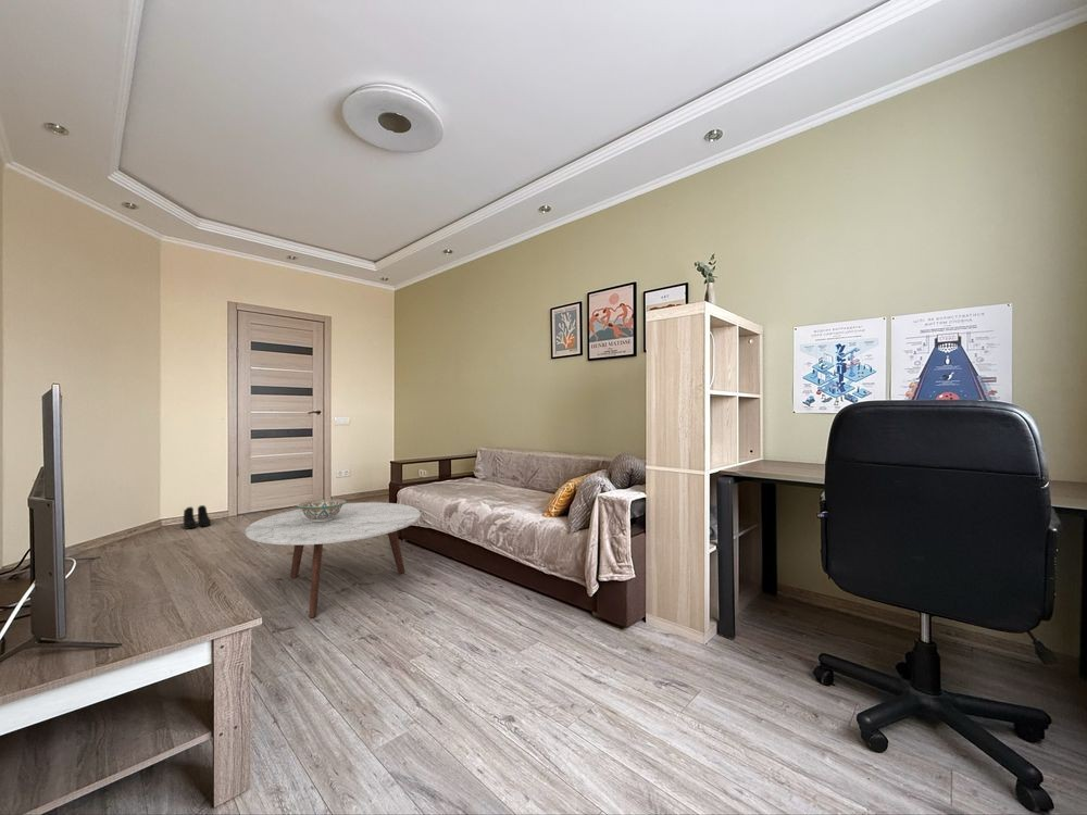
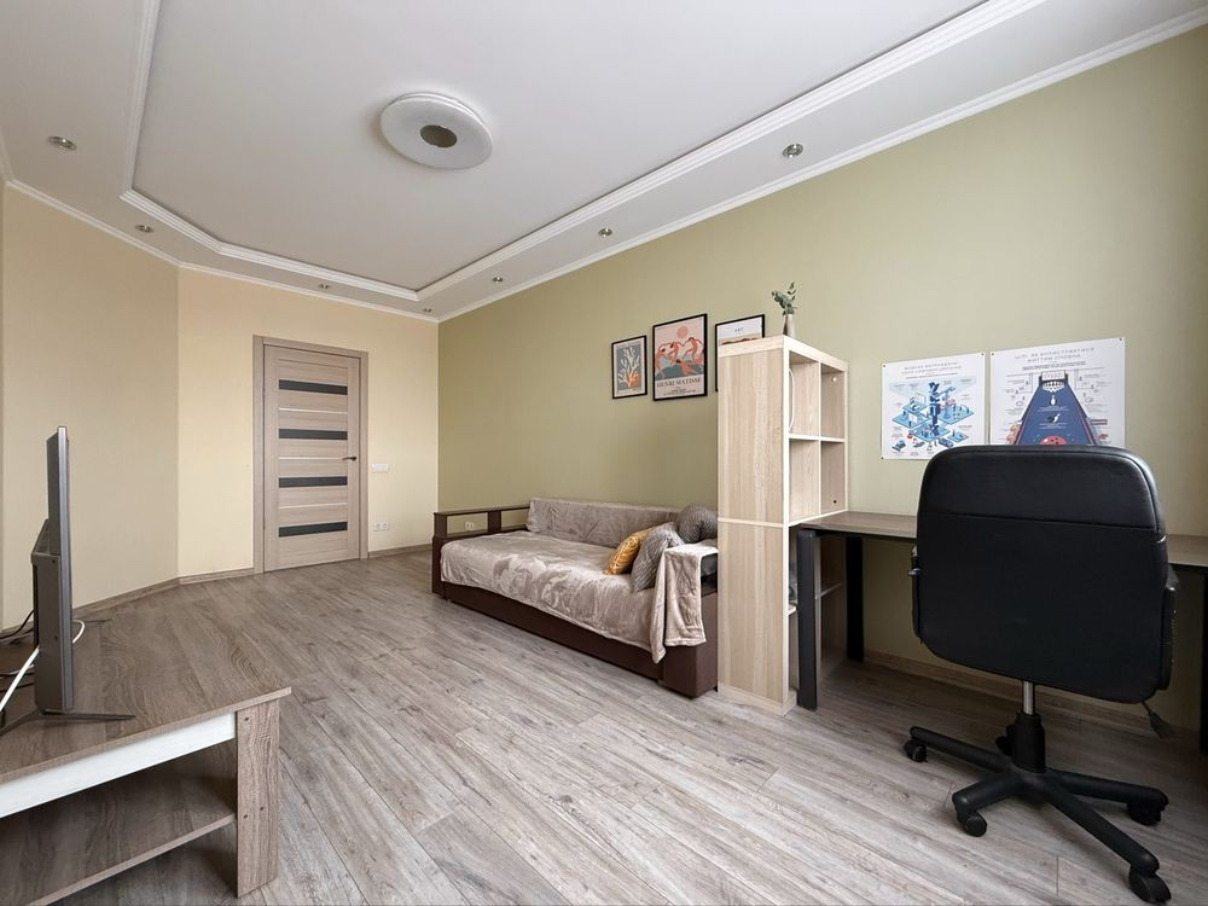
- boots (198, 516)
- coffee table (339, 541)
- decorative bowl (322, 511)
